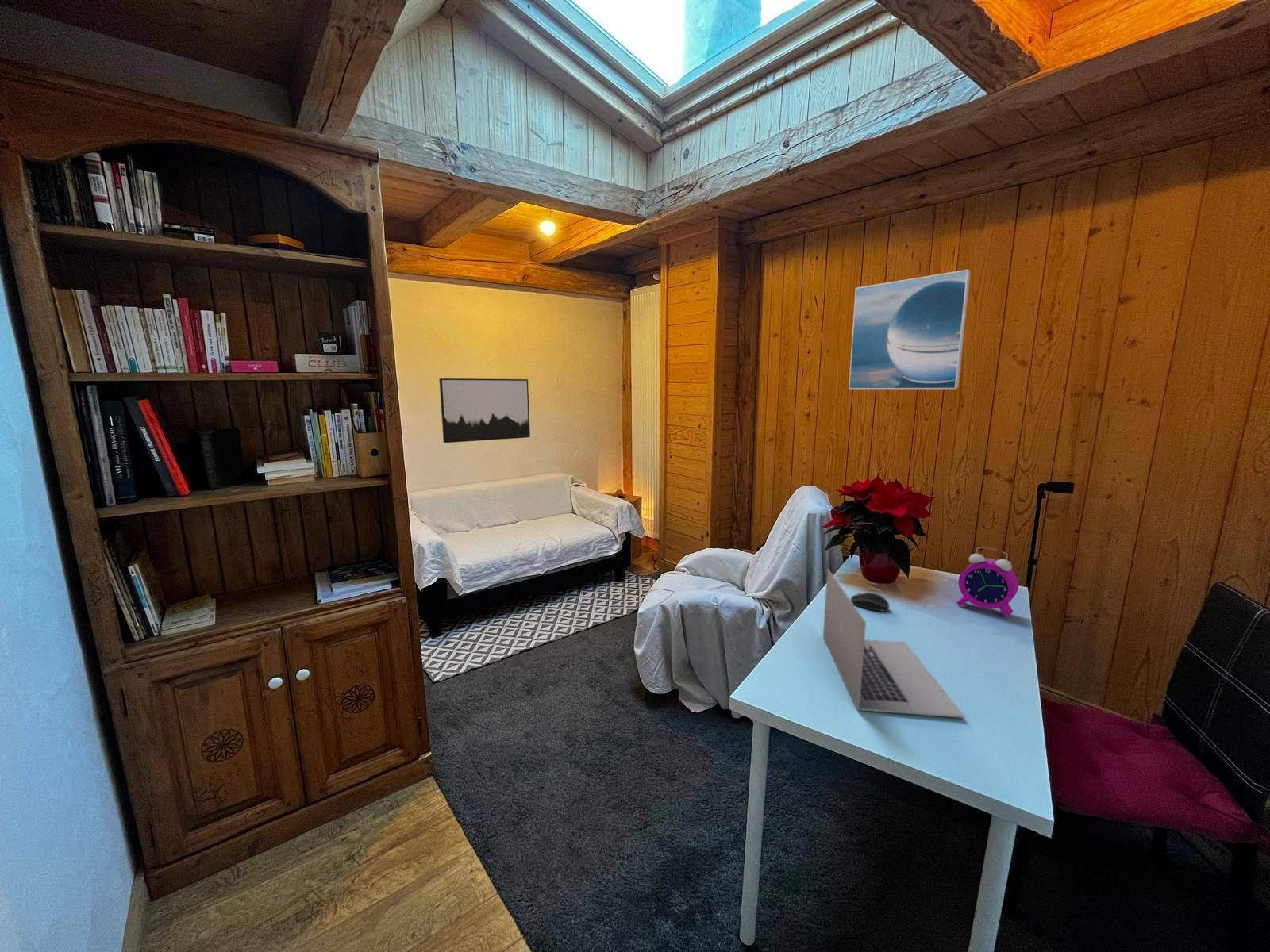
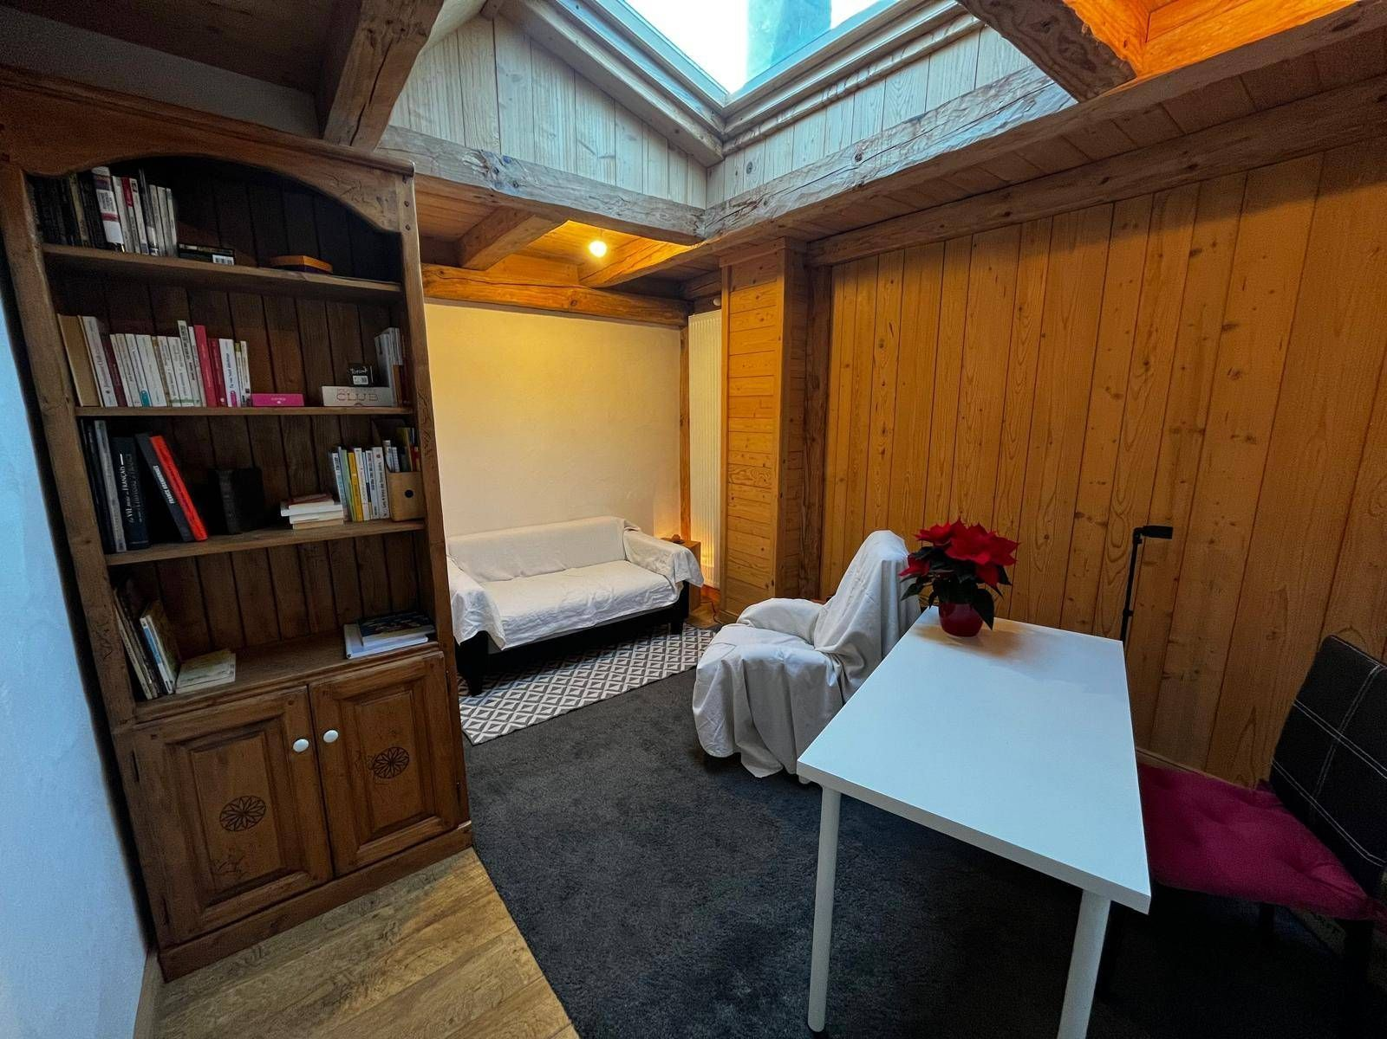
- alarm clock (988, 578)
- computer mouse (870, 599)
- laptop (887, 641)
- wall art (487, 409)
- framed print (903, 335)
